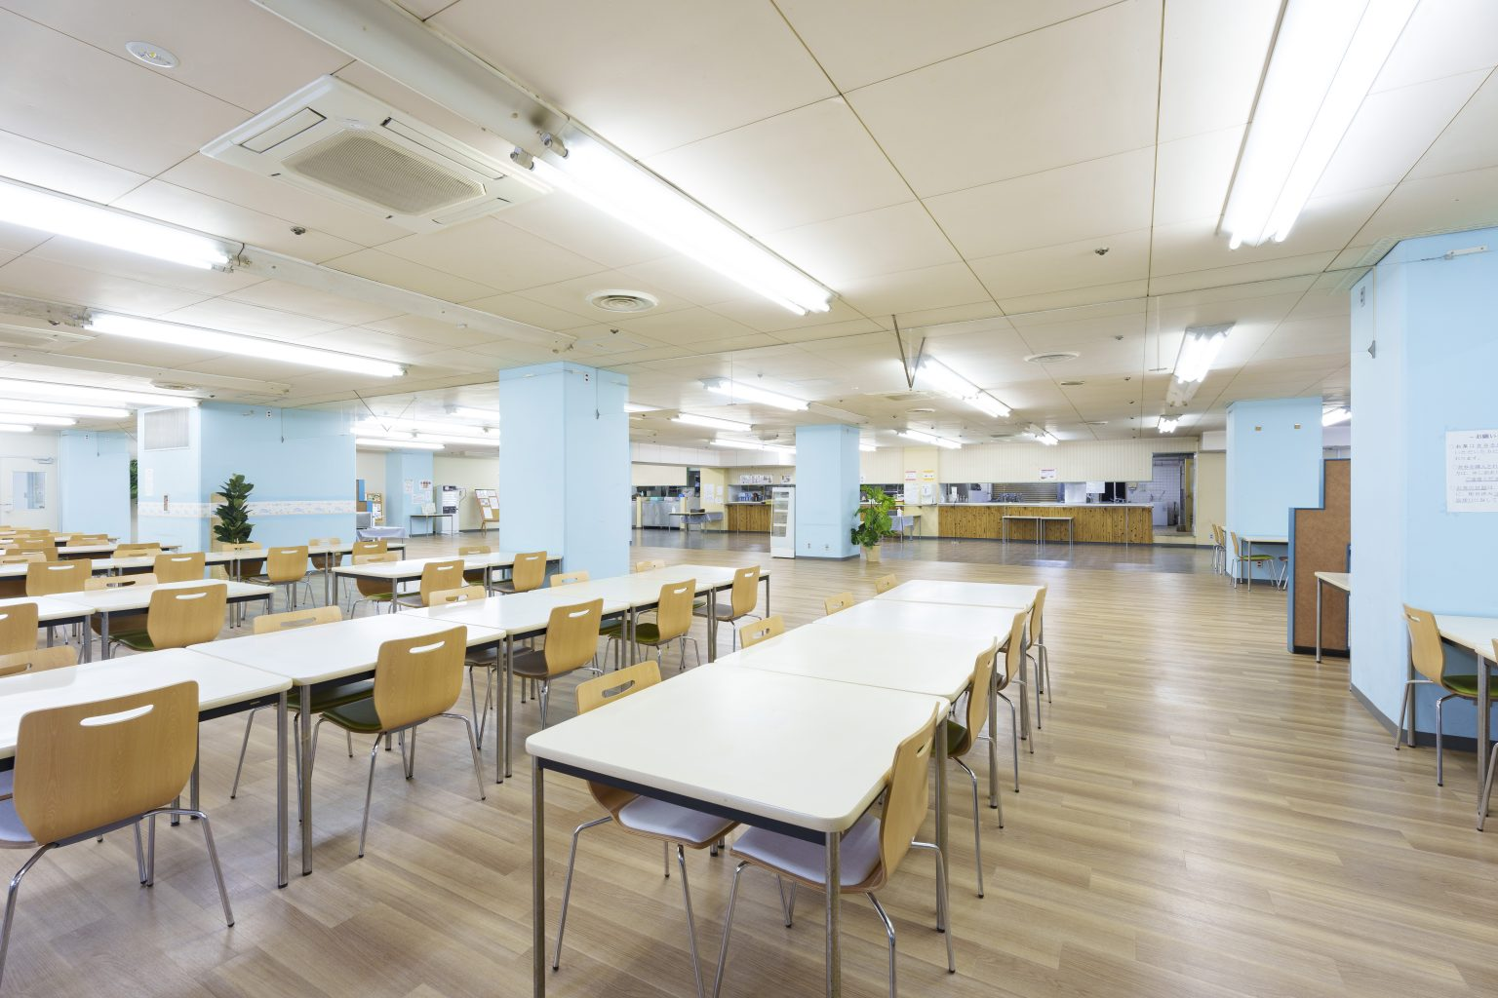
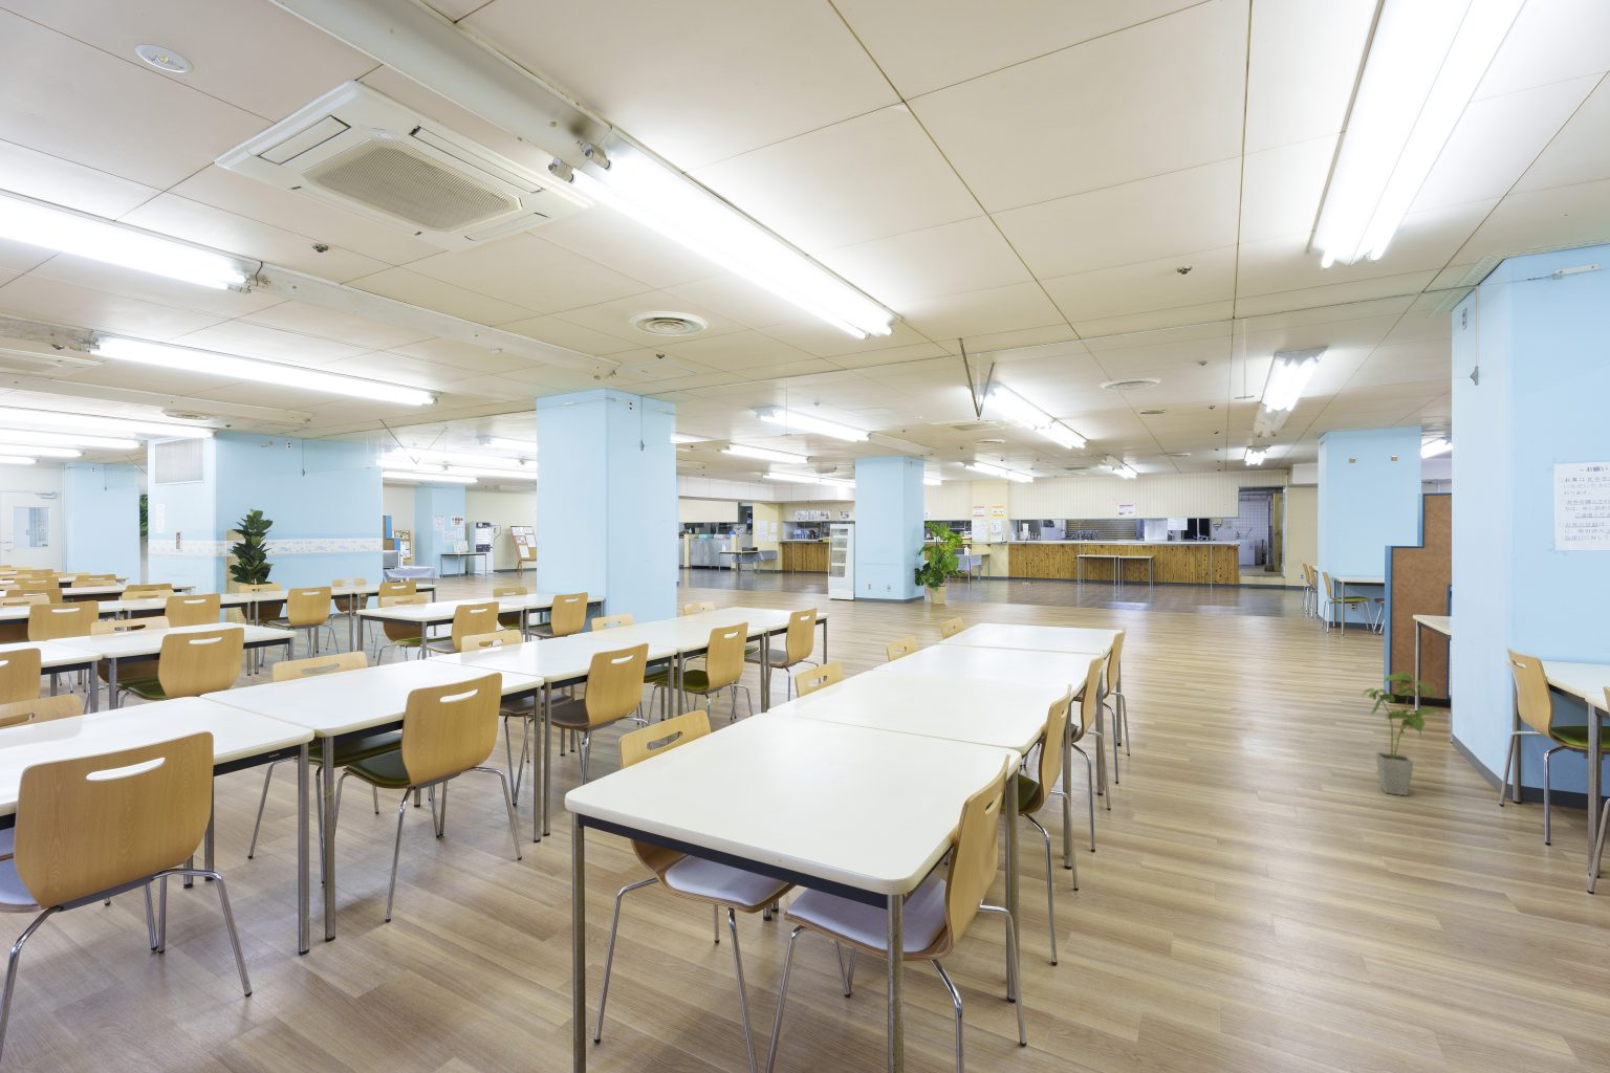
+ house plant (1404, 733)
